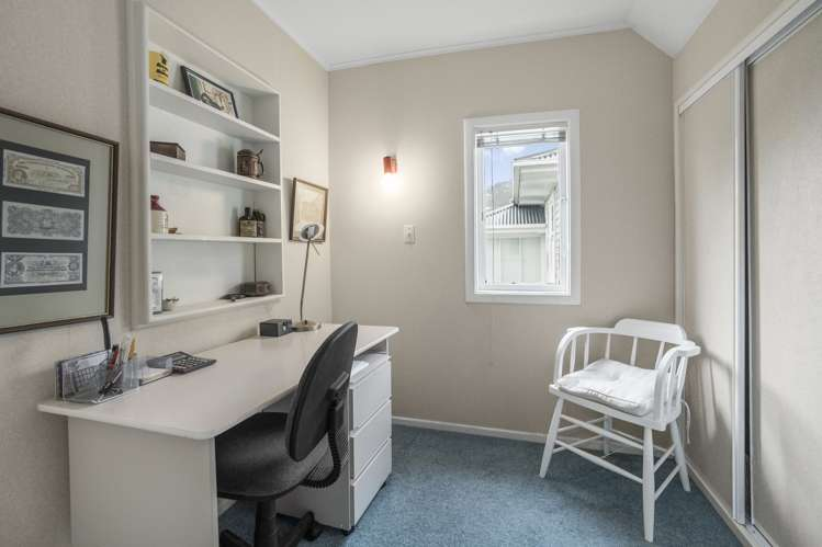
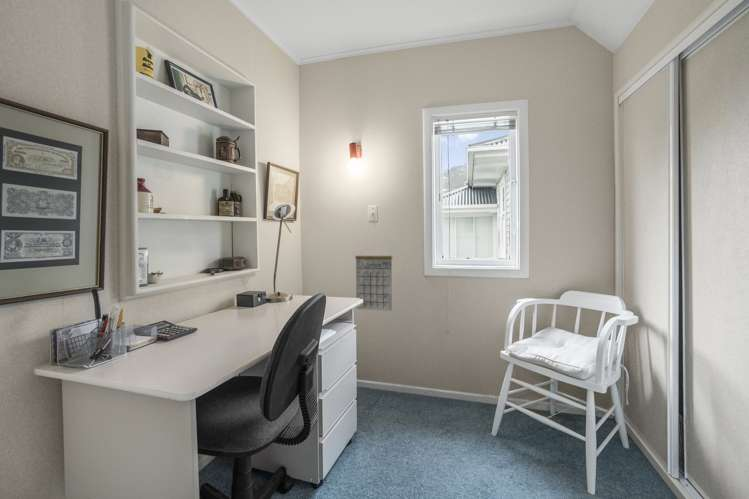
+ calendar (373, 276)
